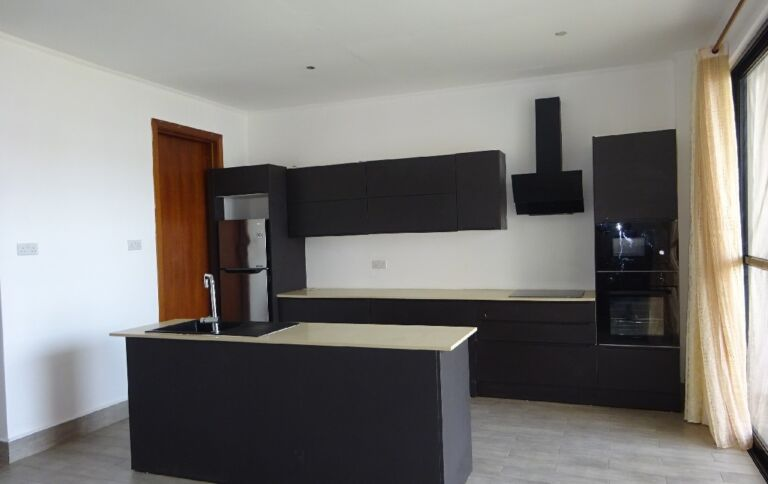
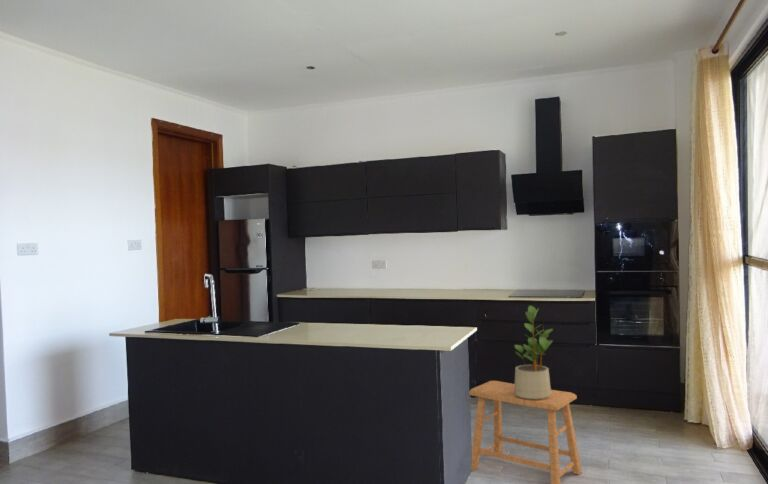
+ stool (521, 440)
+ potted plant (533, 349)
